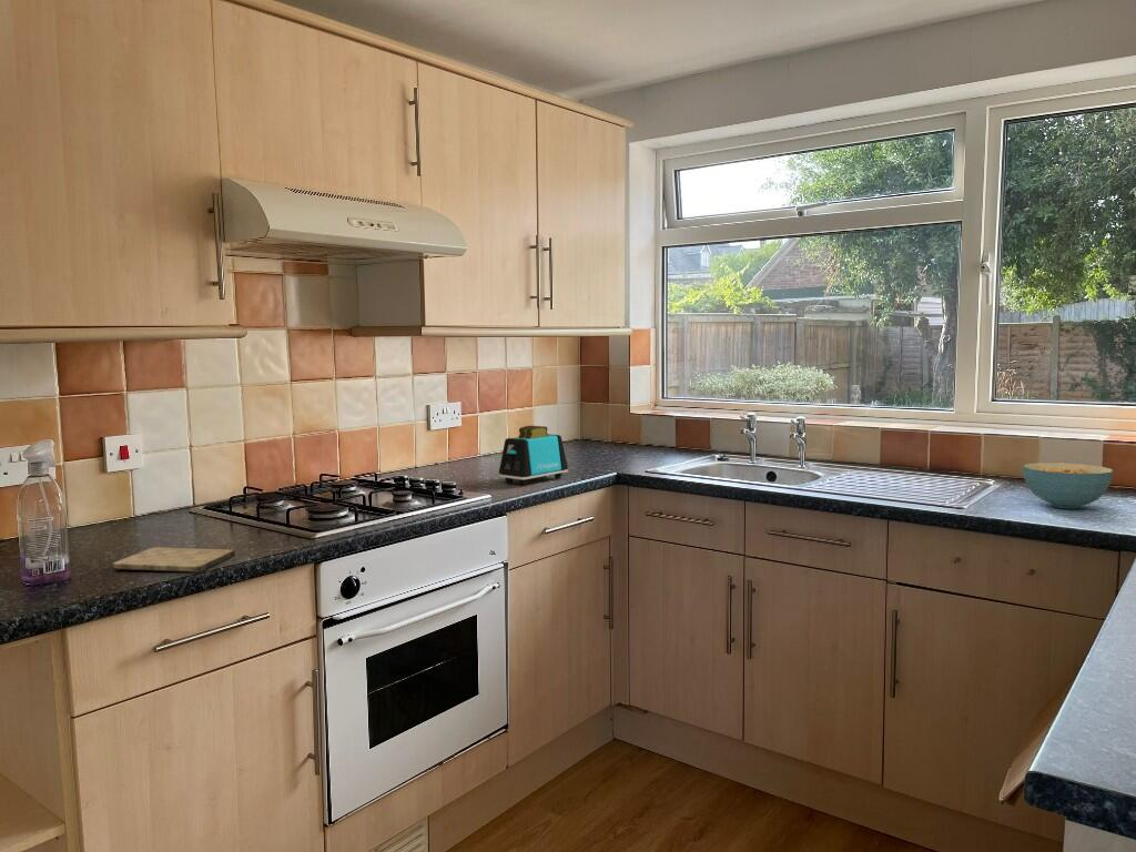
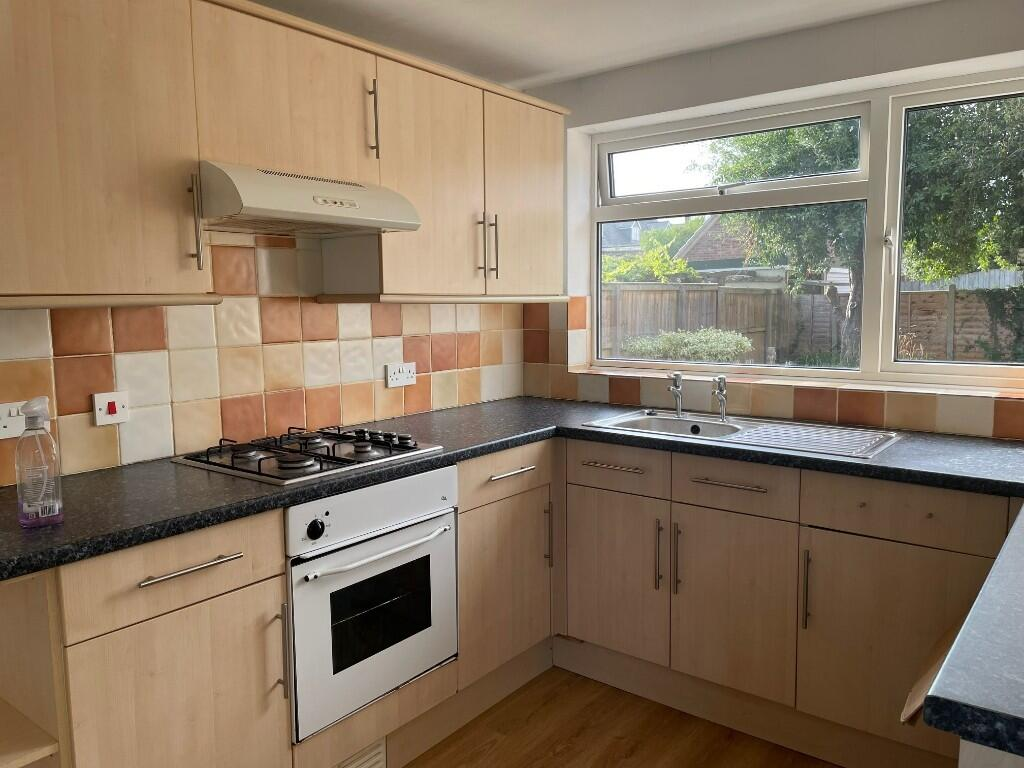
- cutting board (175, 558)
- cereal bowl (1066, 487)
- toaster (534, 453)
